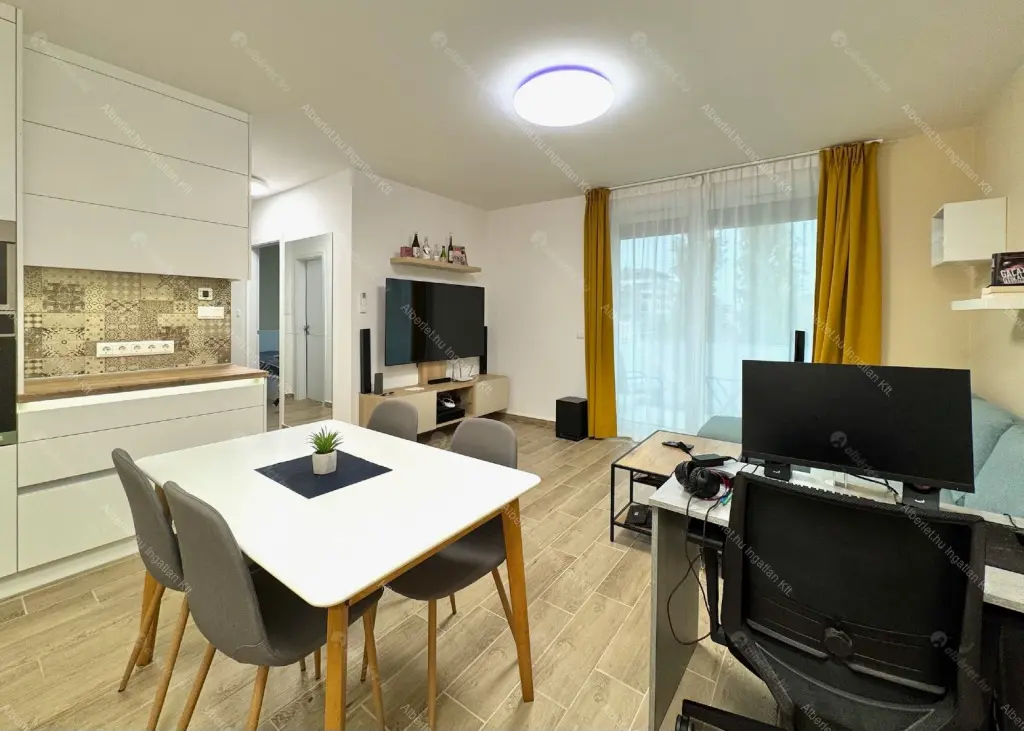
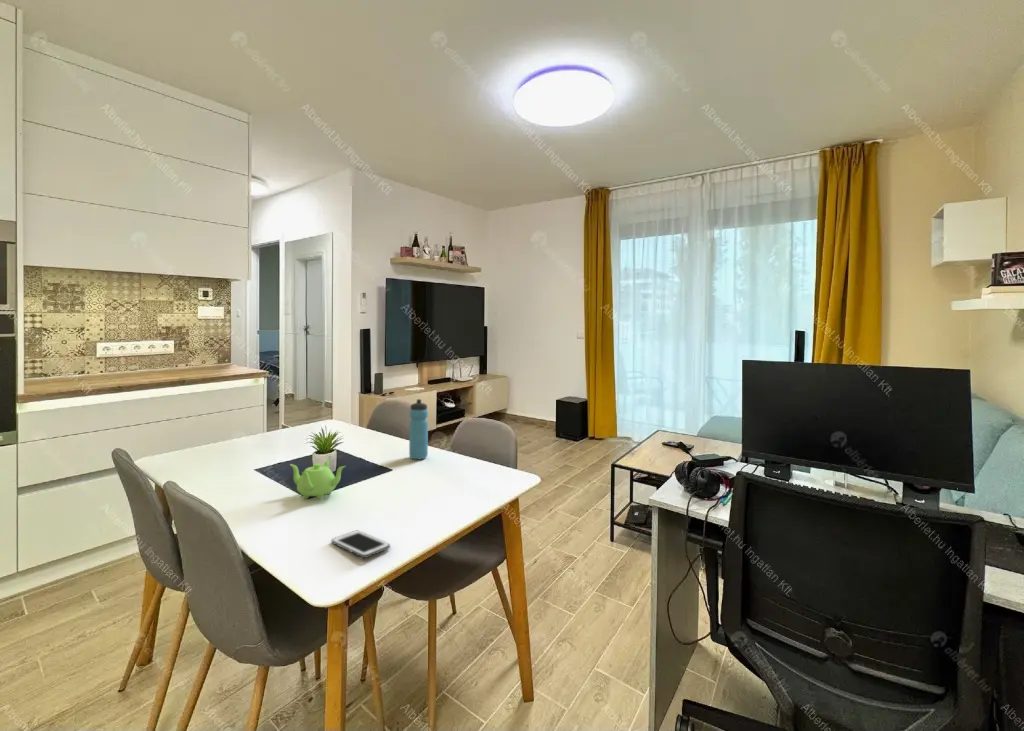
+ water bottle (418, 428)
+ teapot (317, 479)
+ cell phone (360, 543)
